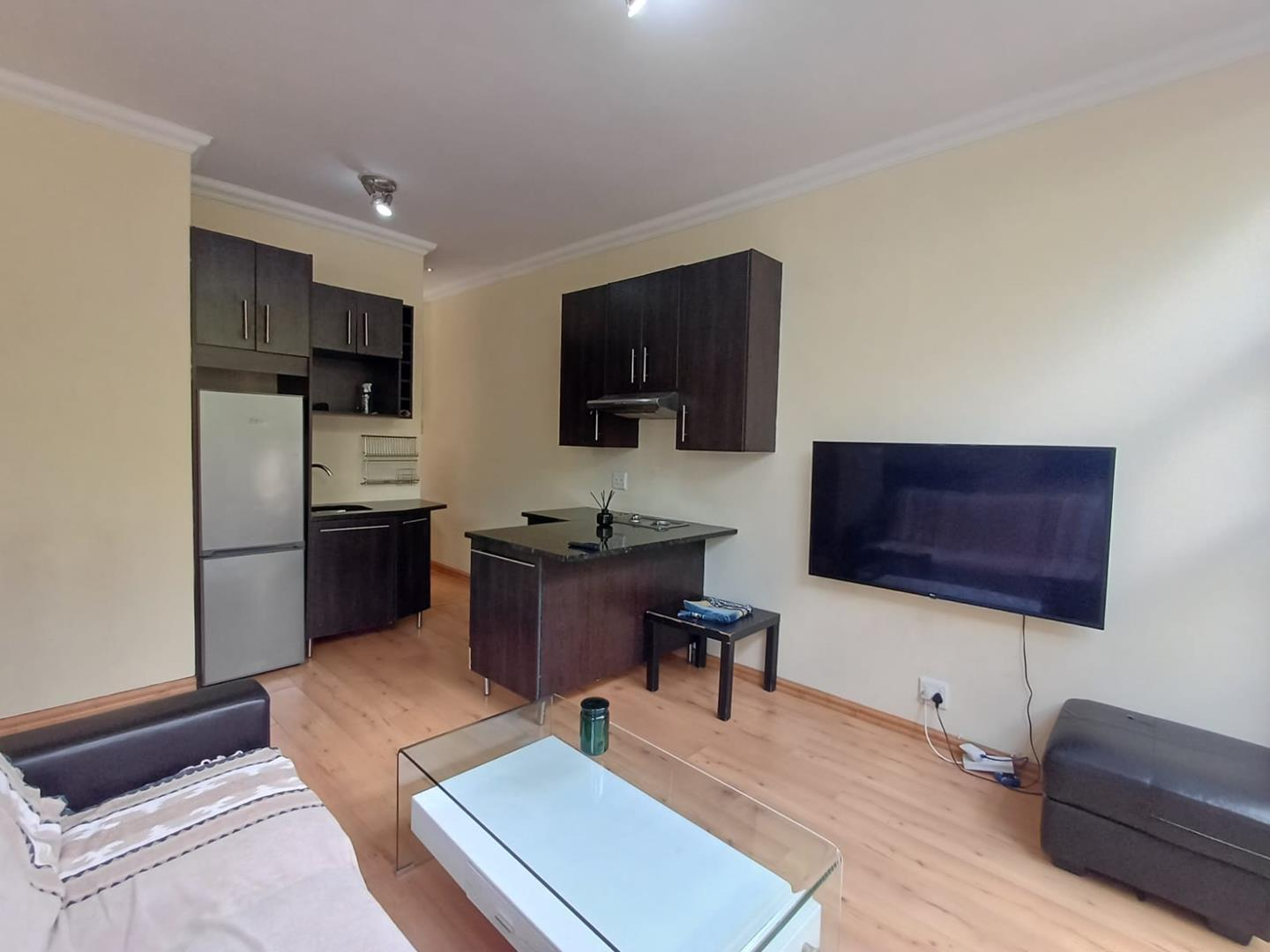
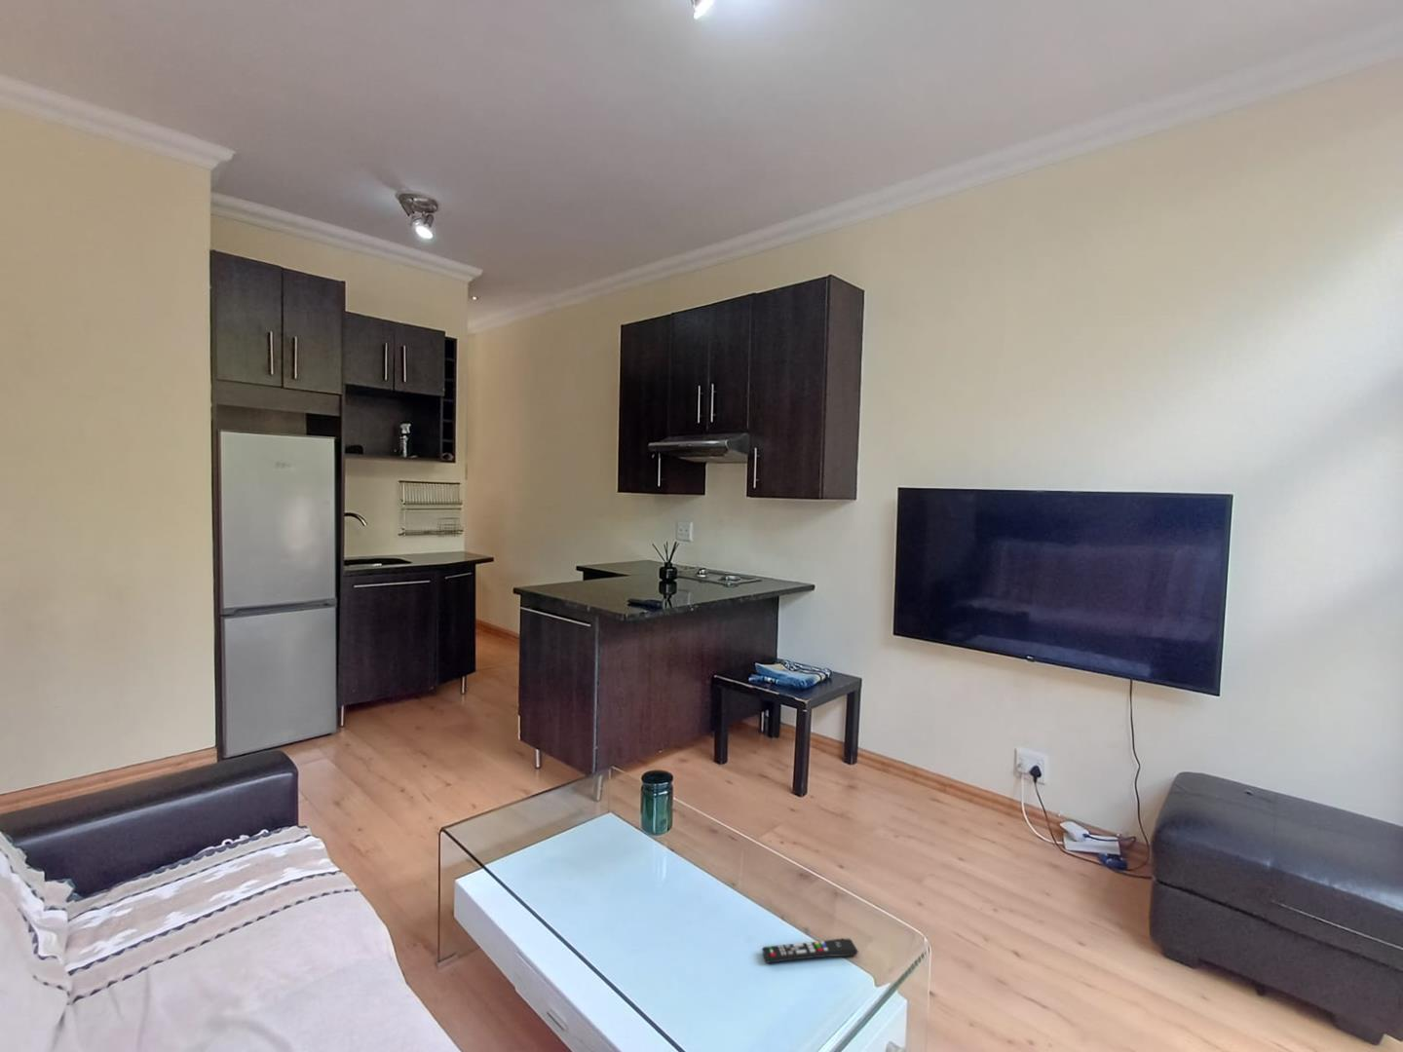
+ remote control (810, 950)
